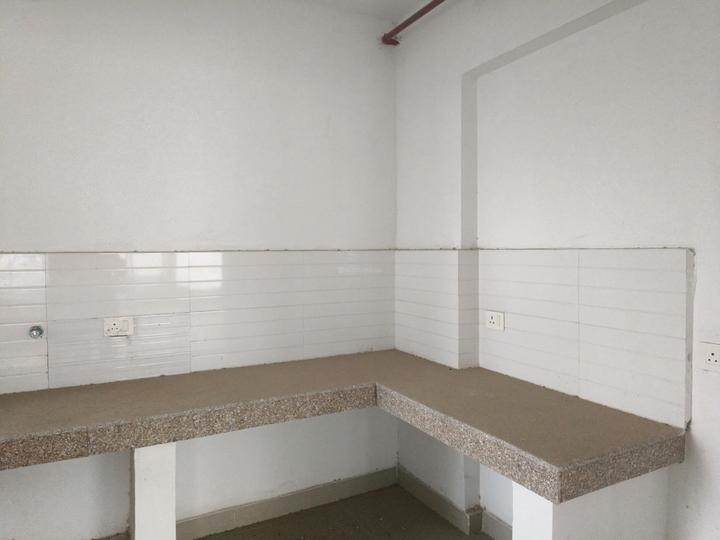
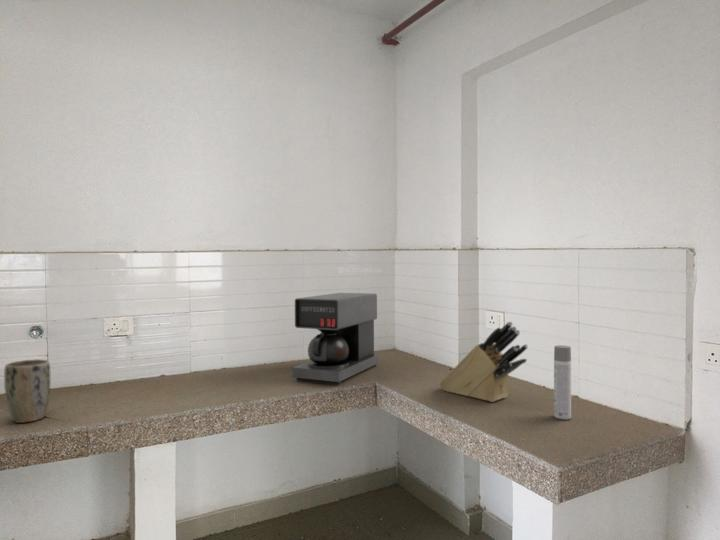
+ spray bottle (562, 381)
+ coffee maker (338, 334)
+ knife block (482, 358)
+ plant pot (27, 390)
